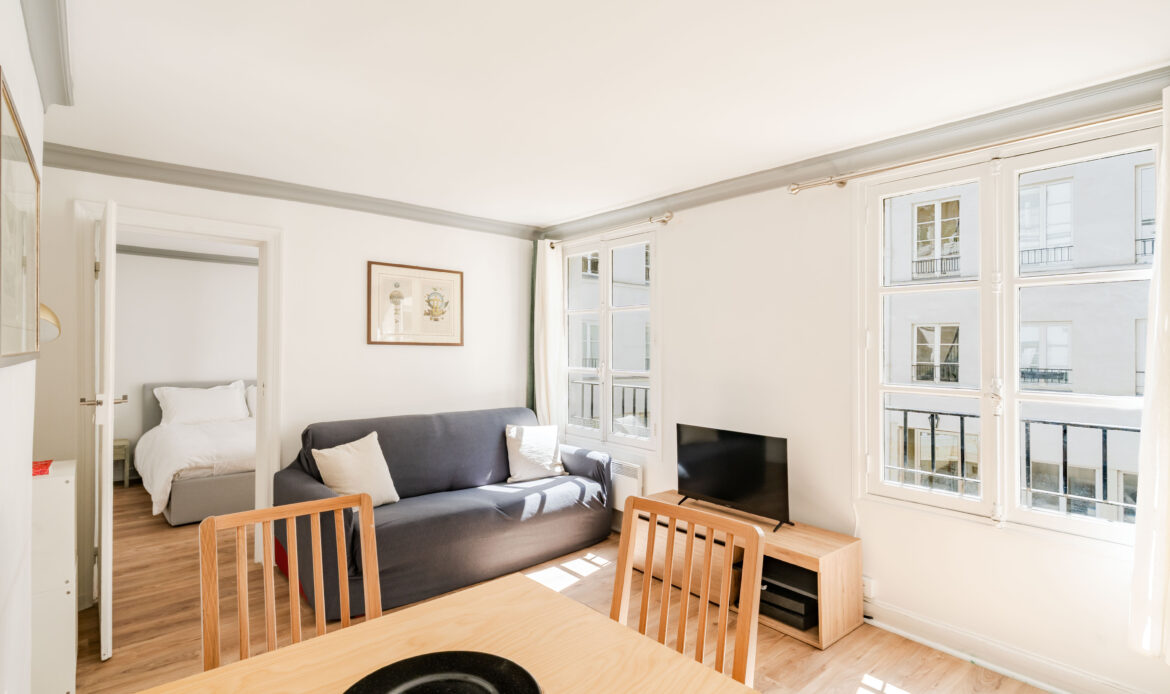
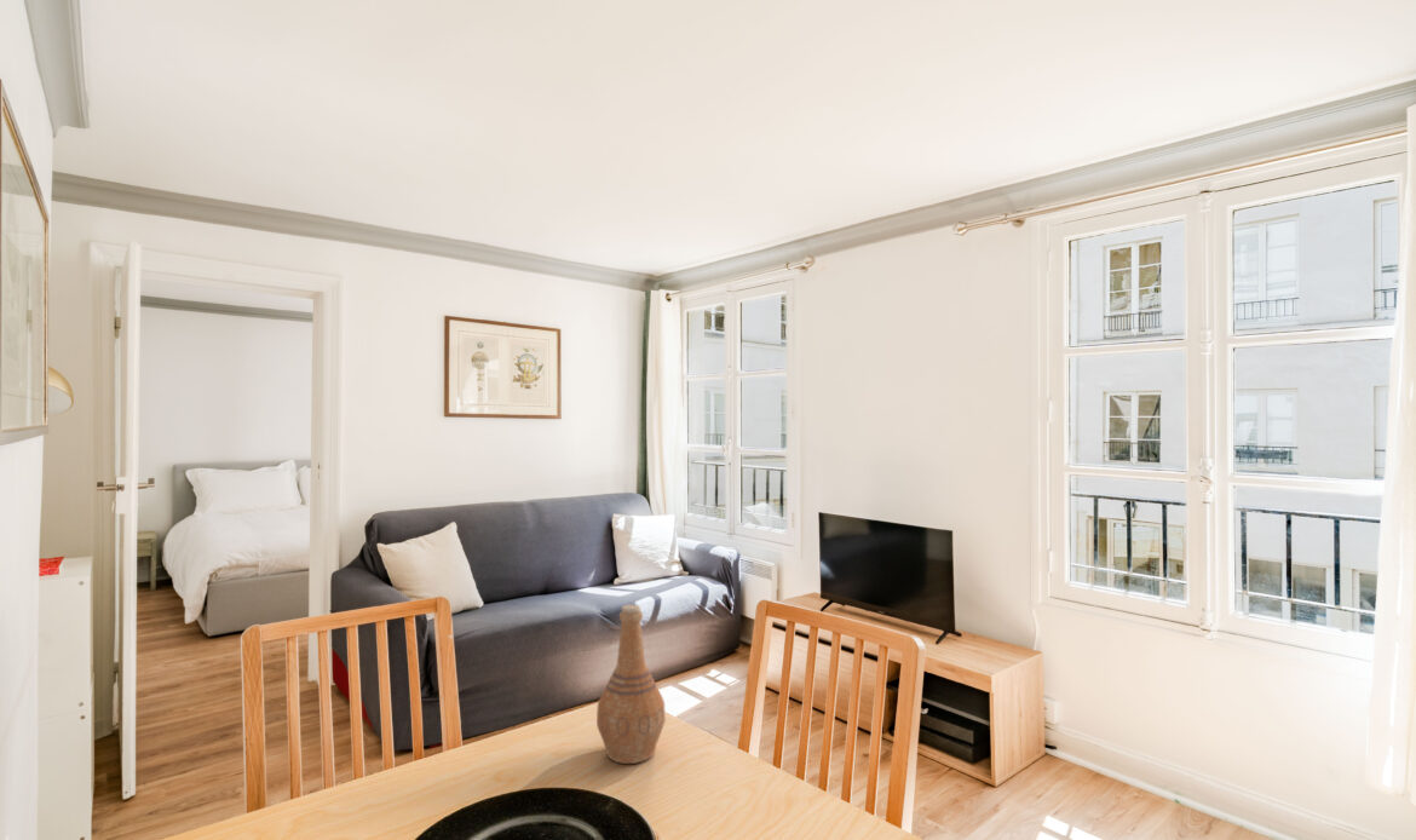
+ vase (631, 679)
